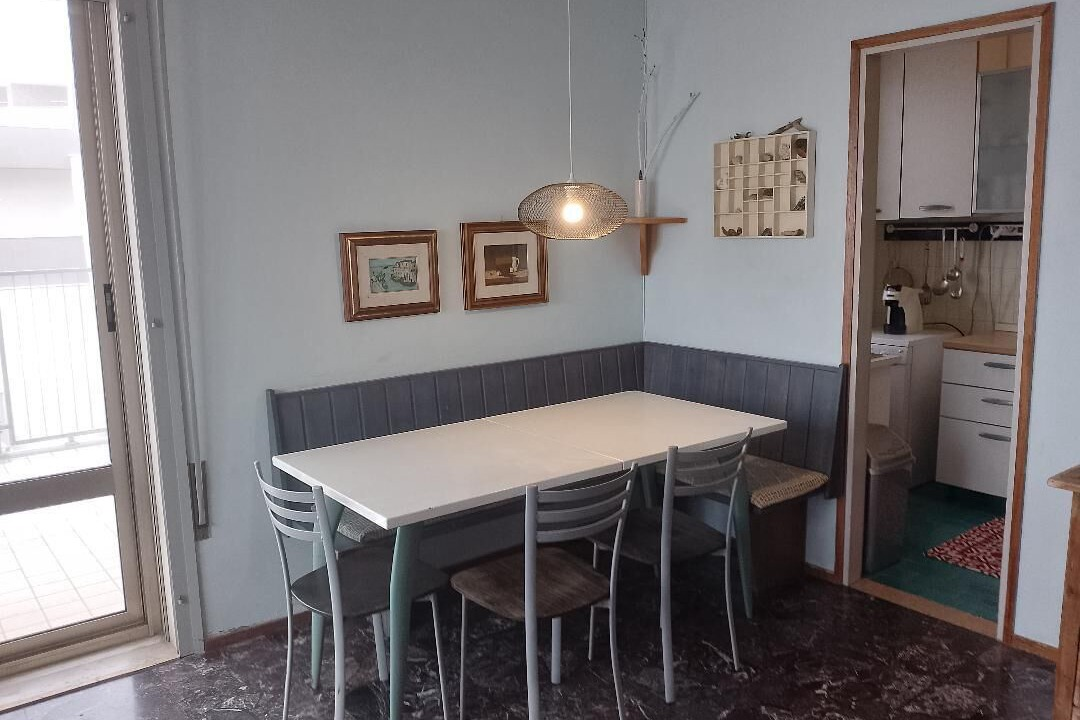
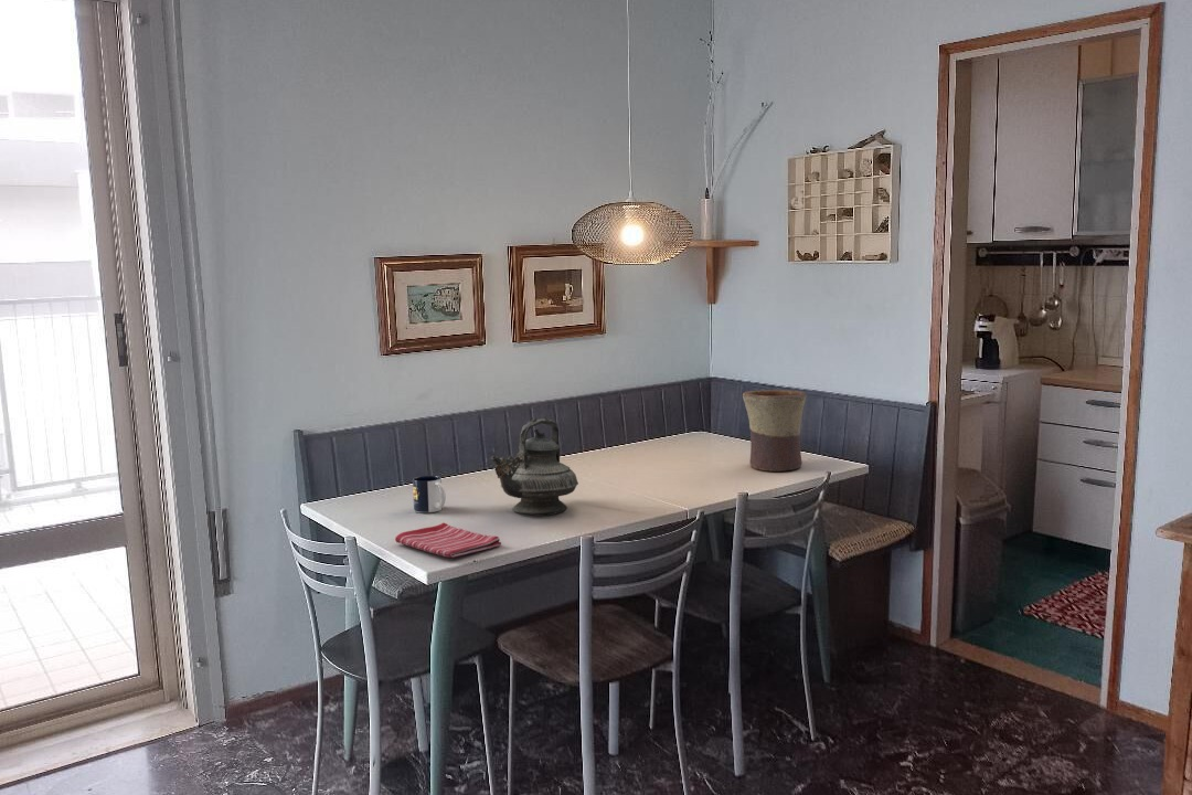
+ flower pot (774, 430)
+ mug (430, 495)
+ teapot (529, 466)
+ dish towel (447, 539)
